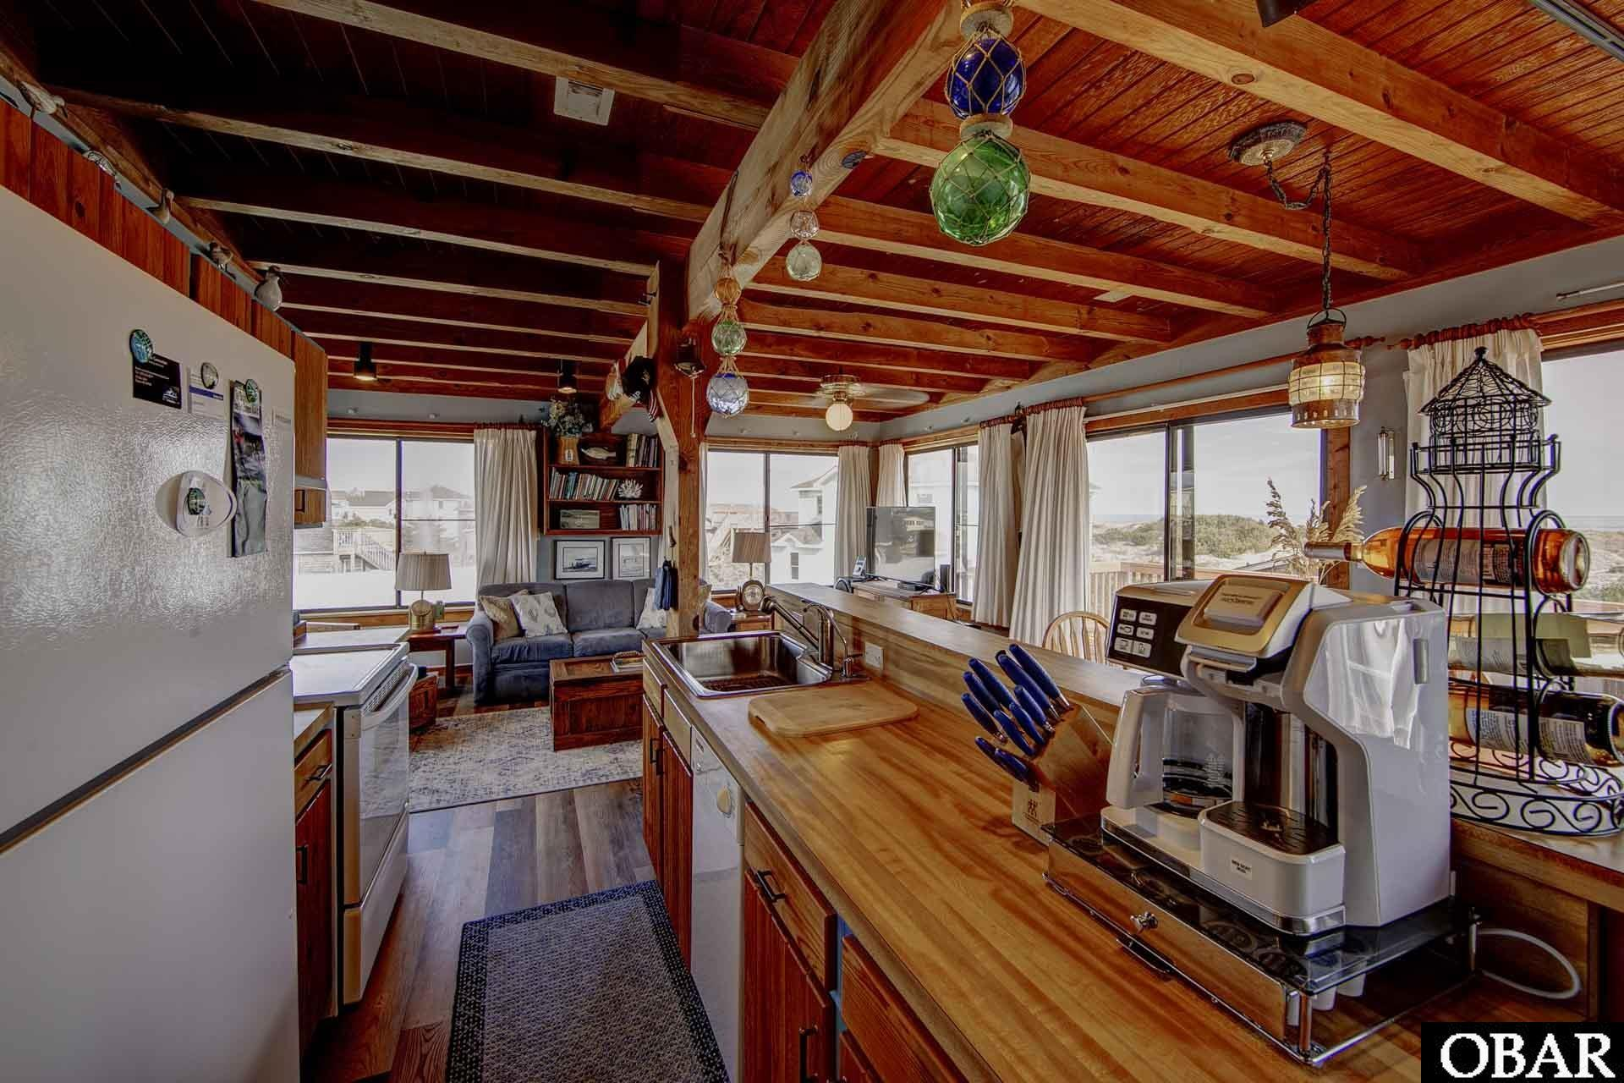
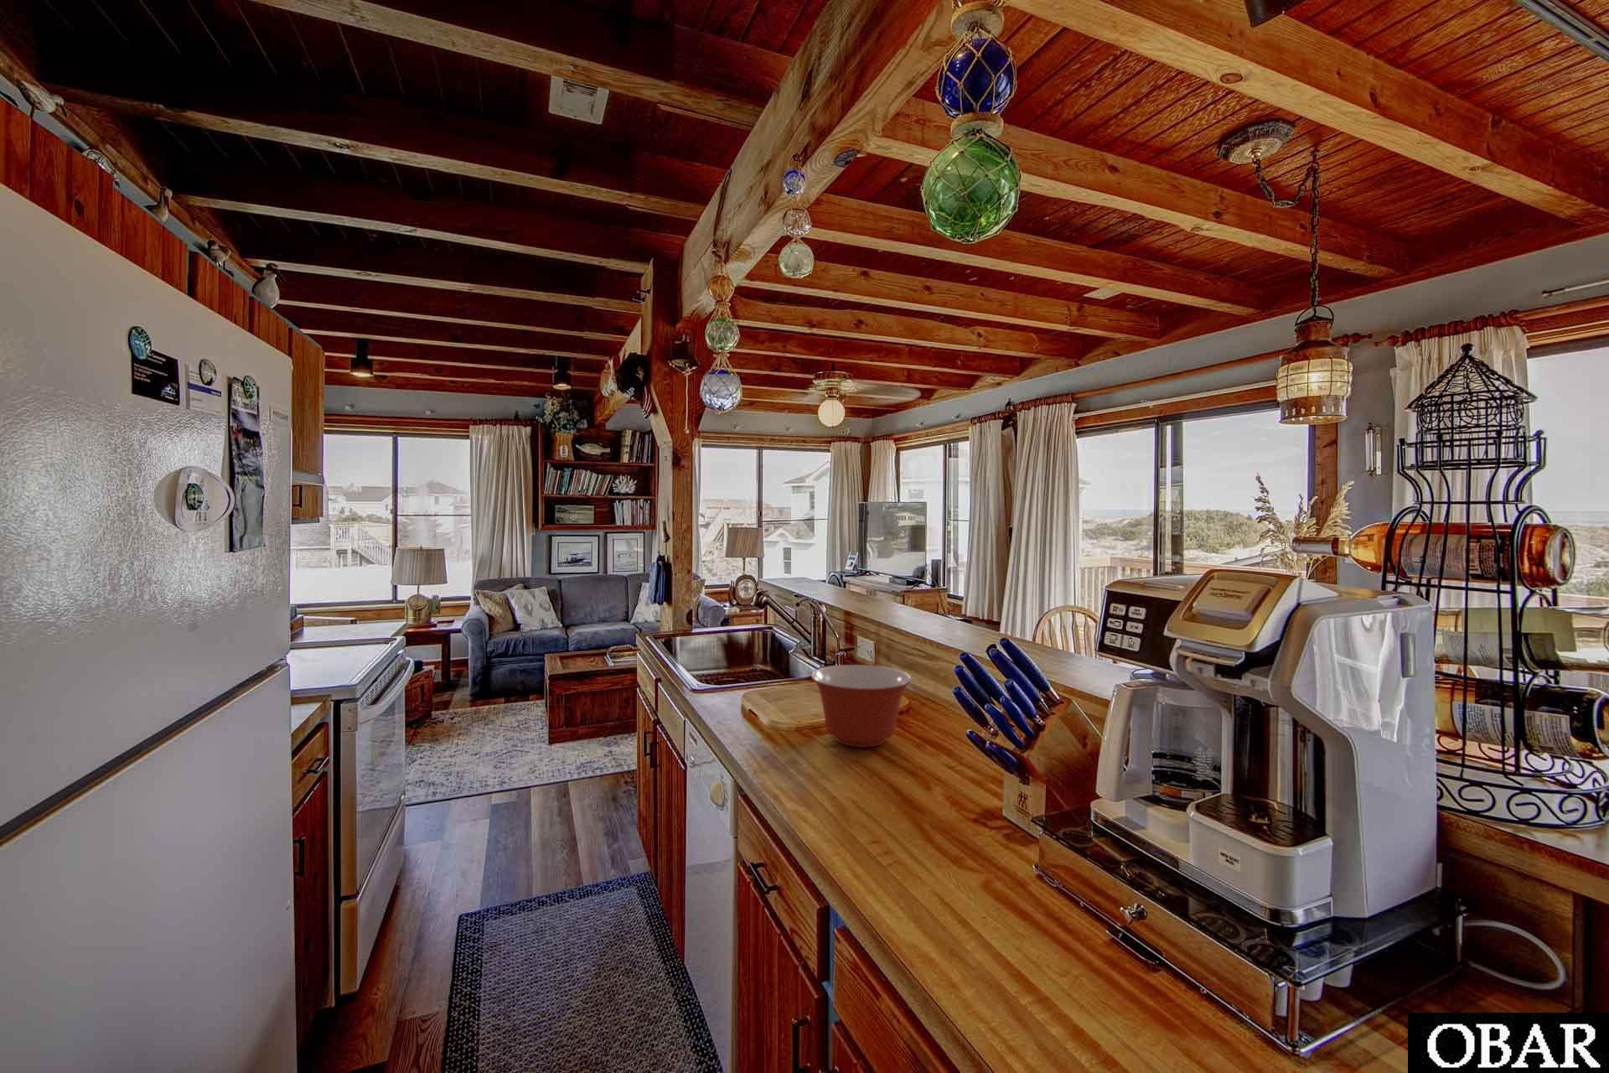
+ mixing bowl (861, 707)
